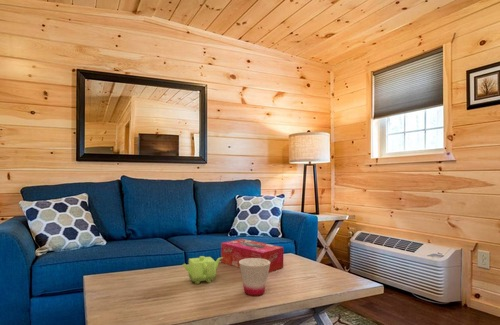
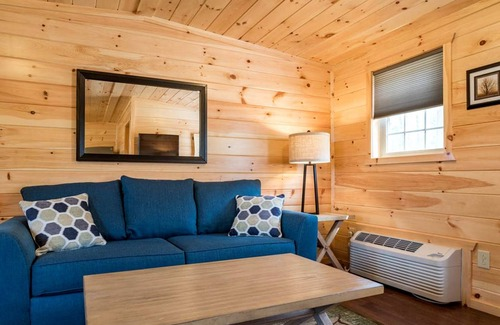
- tissue box (251, 254)
- teapot (202, 267)
- cup (254, 277)
